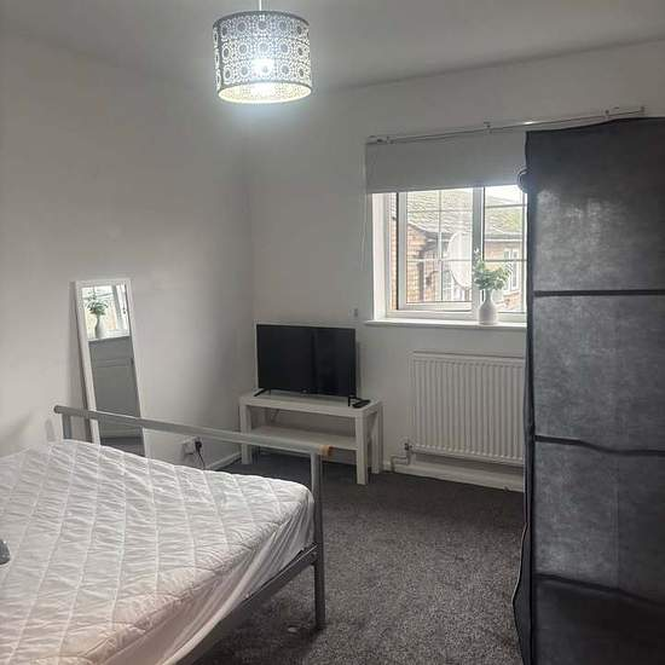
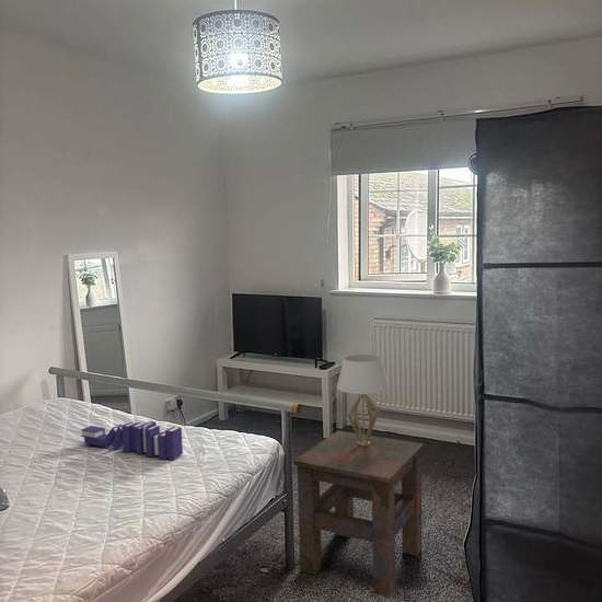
+ side table (364, 499)
+ table lamp (362, 401)
+ book (130, 436)
